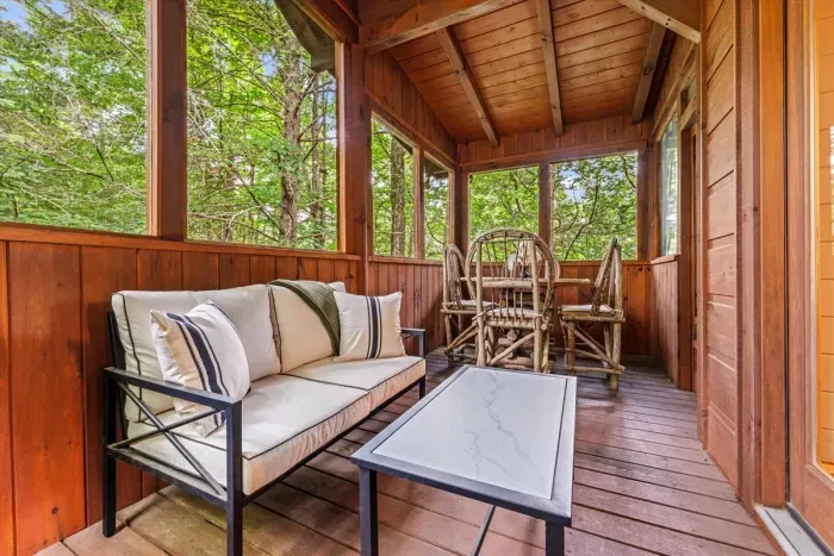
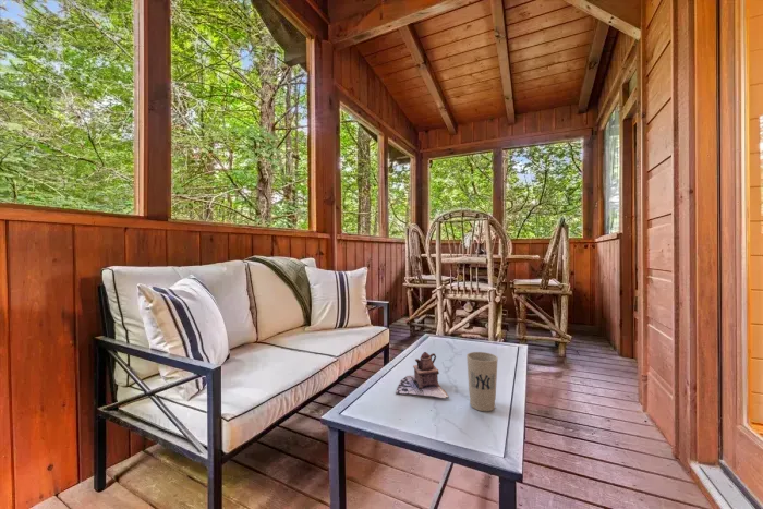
+ teapot (423, 368)
+ cup (482, 380)
